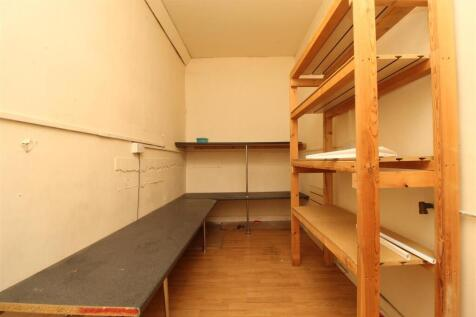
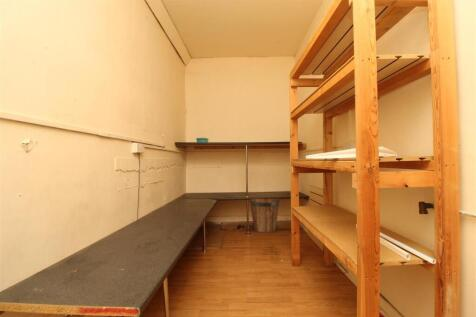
+ bucket (264, 212)
